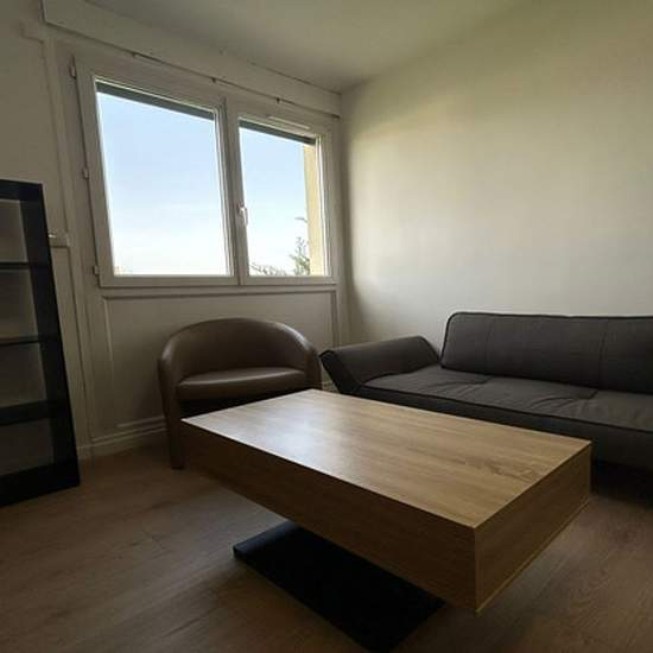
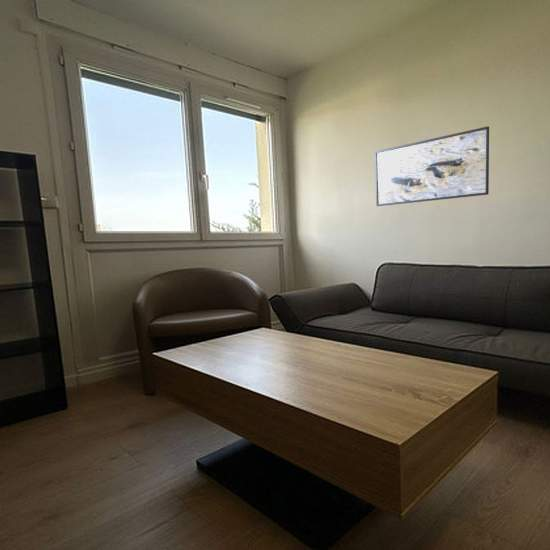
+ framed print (426, 170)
